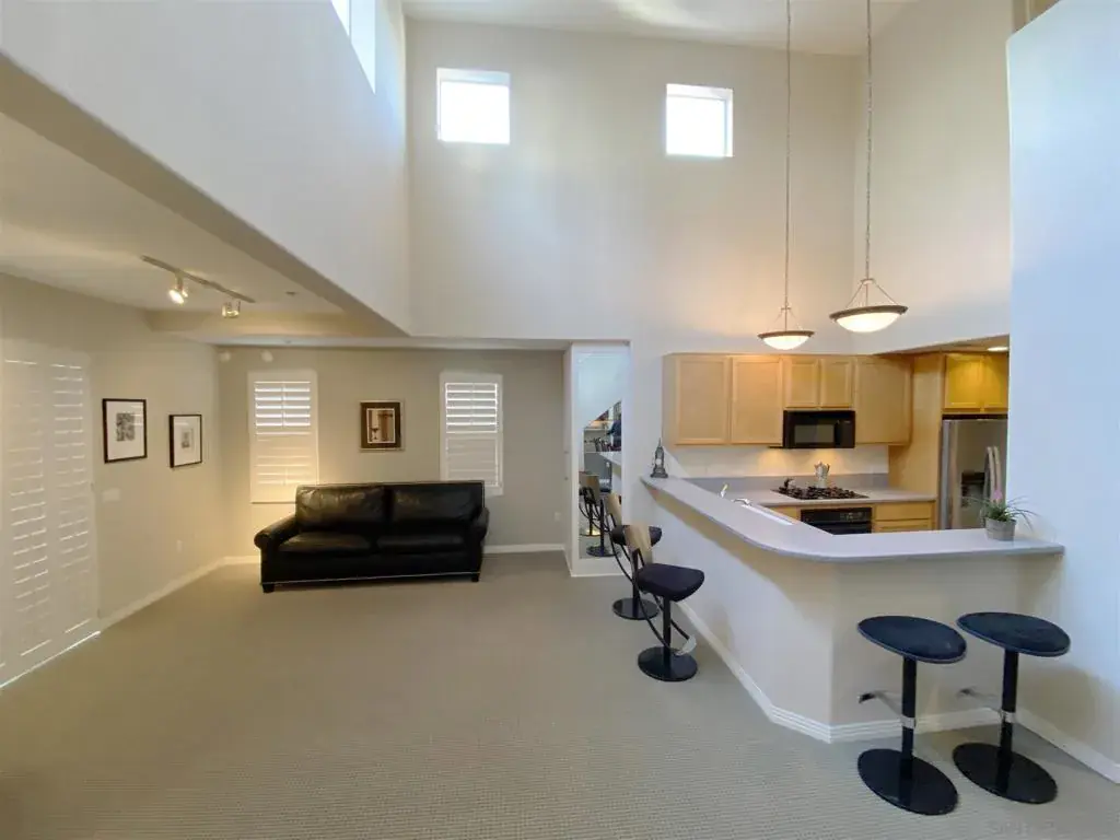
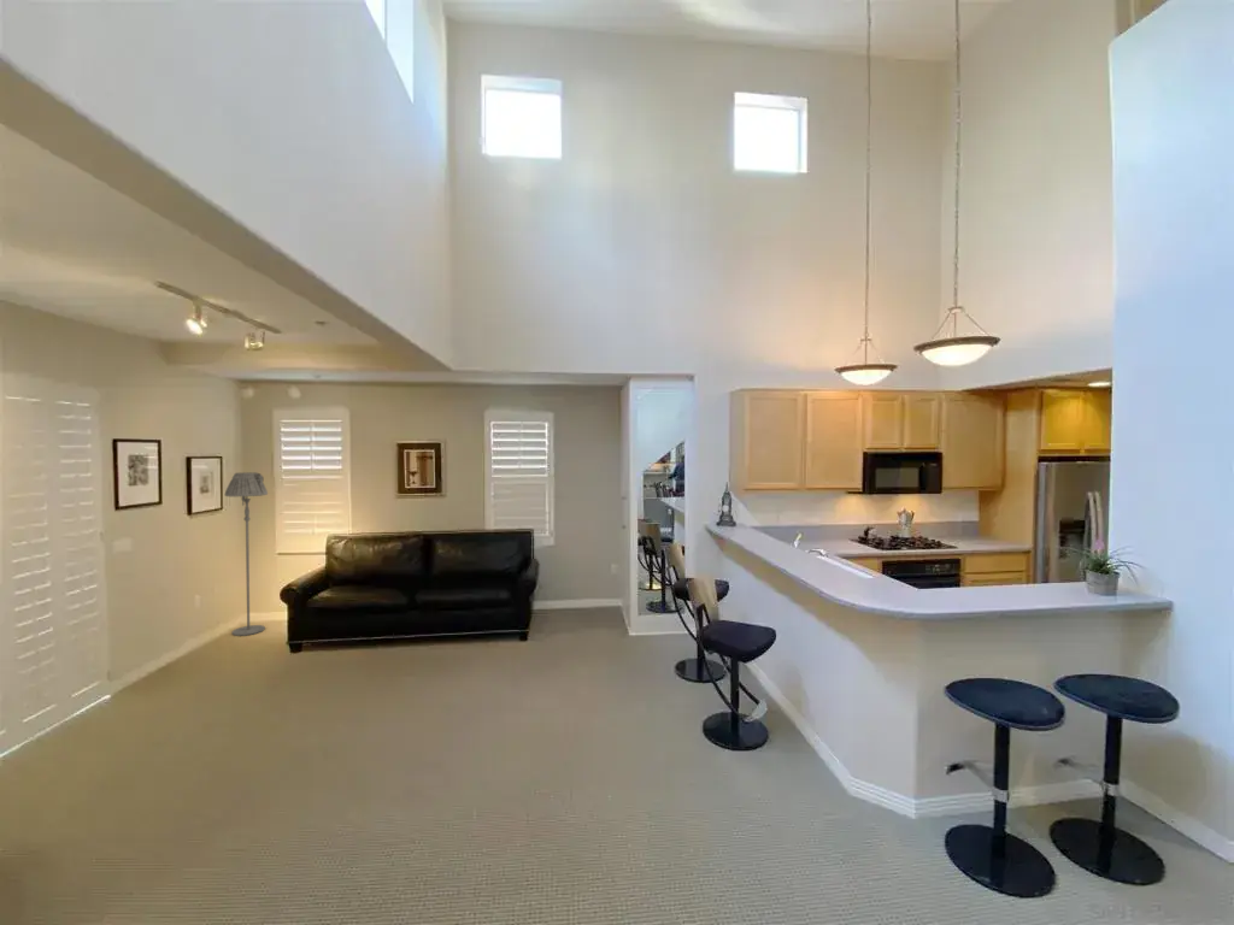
+ floor lamp (247, 552)
